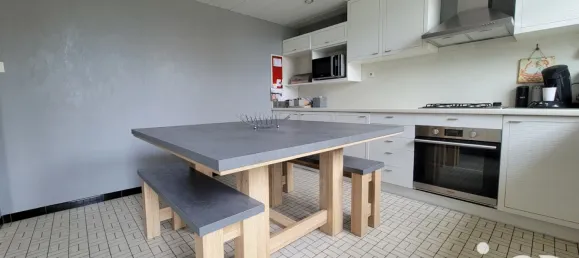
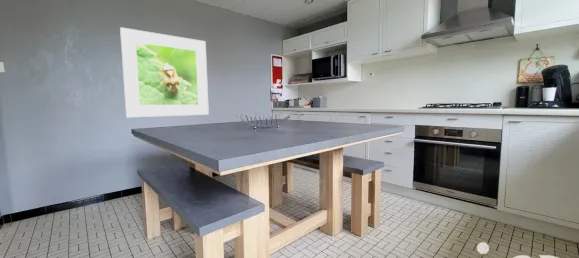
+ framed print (169, 76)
